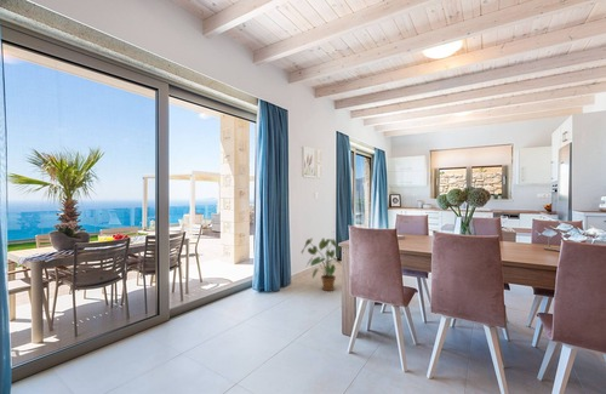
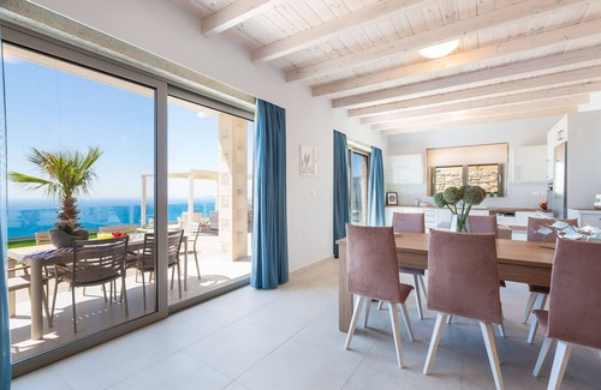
- house plant (326, 262)
